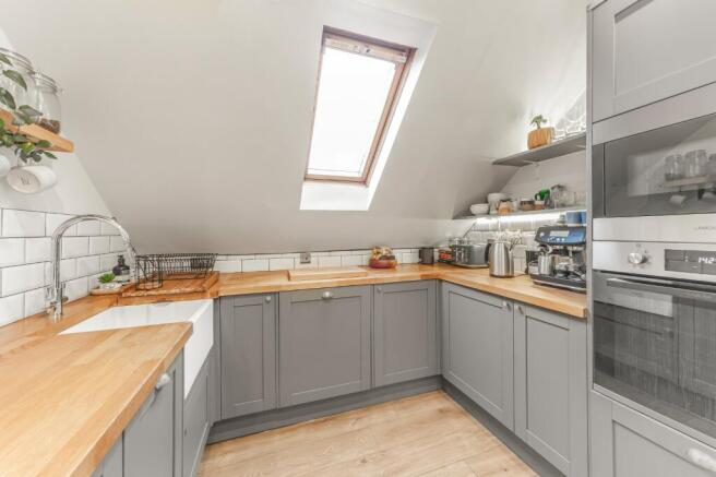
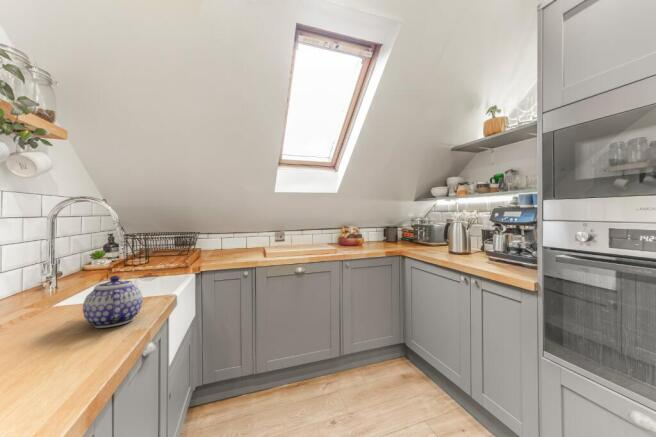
+ teapot (114, 298)
